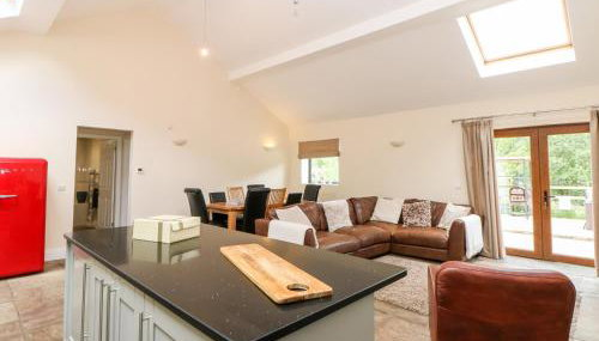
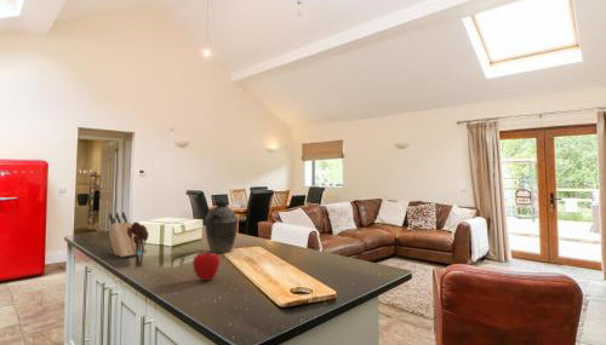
+ apple (206, 265)
+ utensil holder (137, 243)
+ kettle (221, 224)
+ knife block (122, 232)
